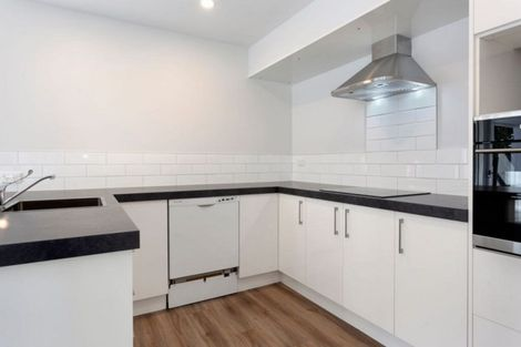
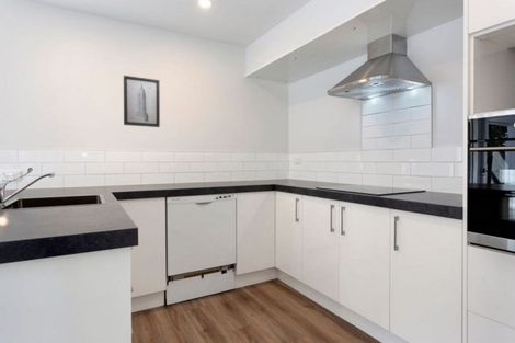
+ wall art (141, 102)
